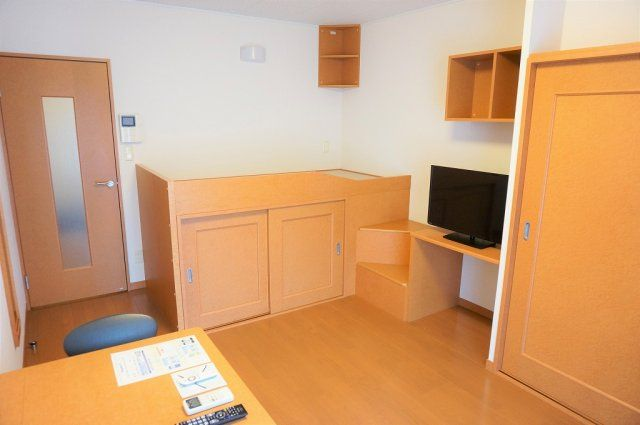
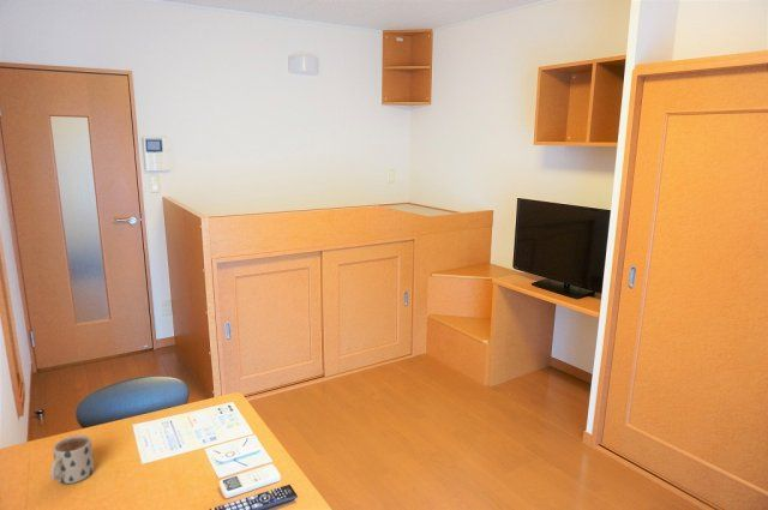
+ mug (68, 462)
